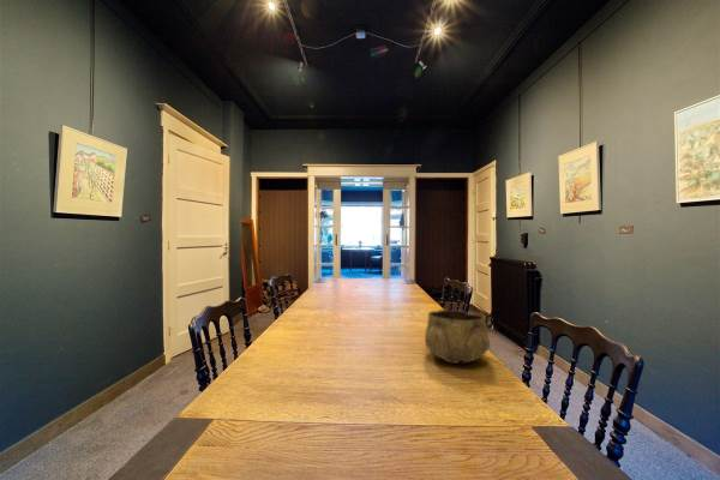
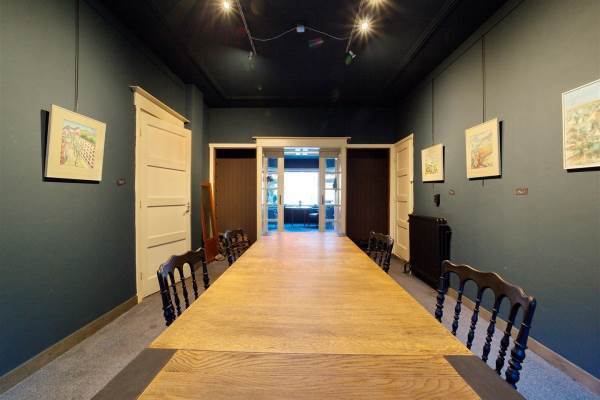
- decorative bowl (455, 336)
